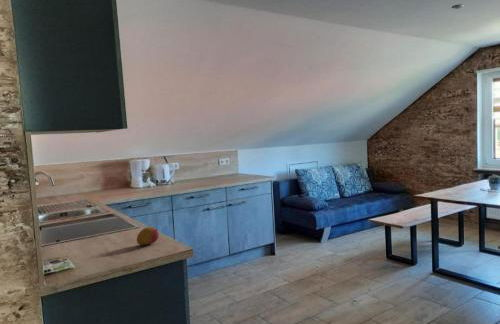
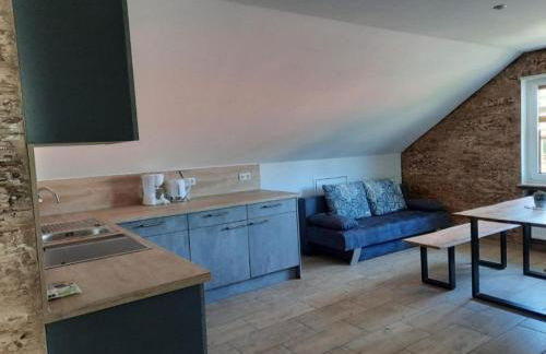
- fruit (147, 235)
